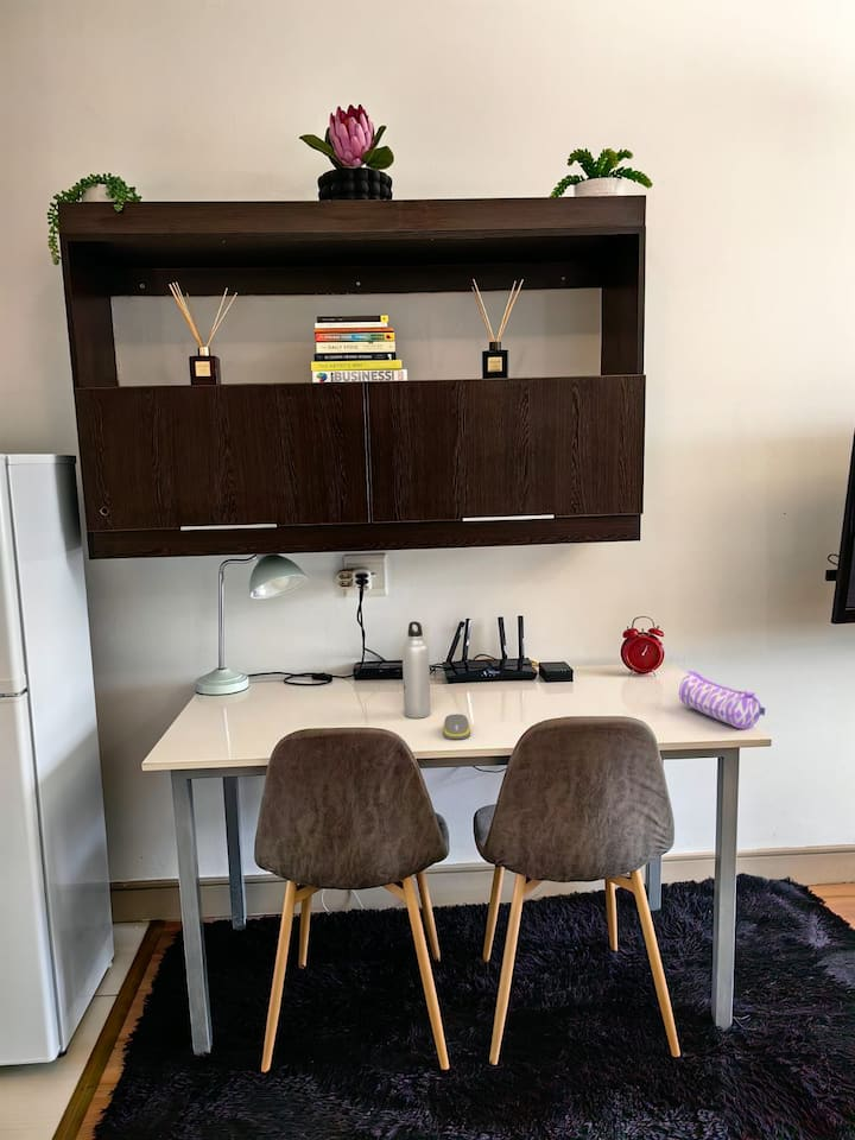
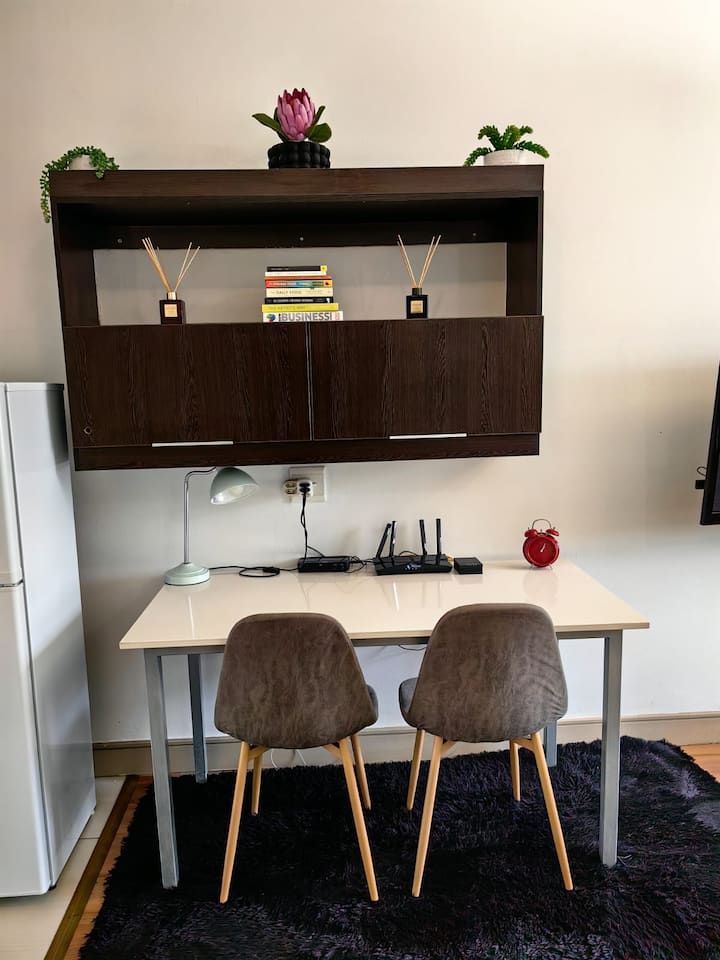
- pencil case (717, 699)
- computer mouse (456, 724)
- water bottle (416, 669)
